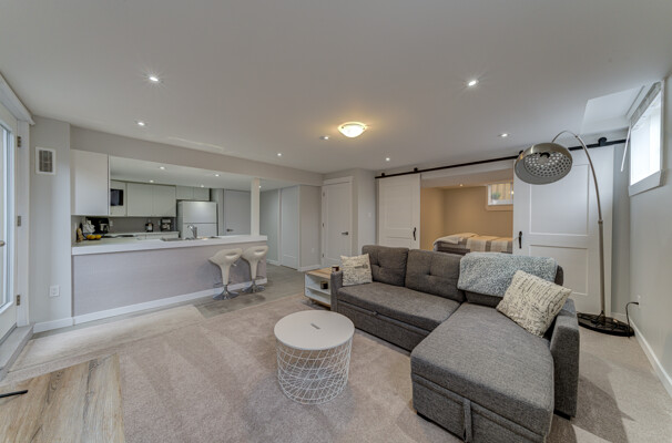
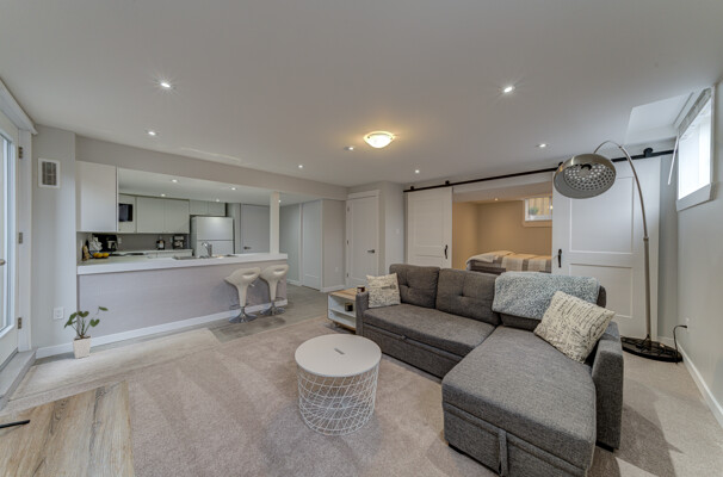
+ house plant (85, 332)
